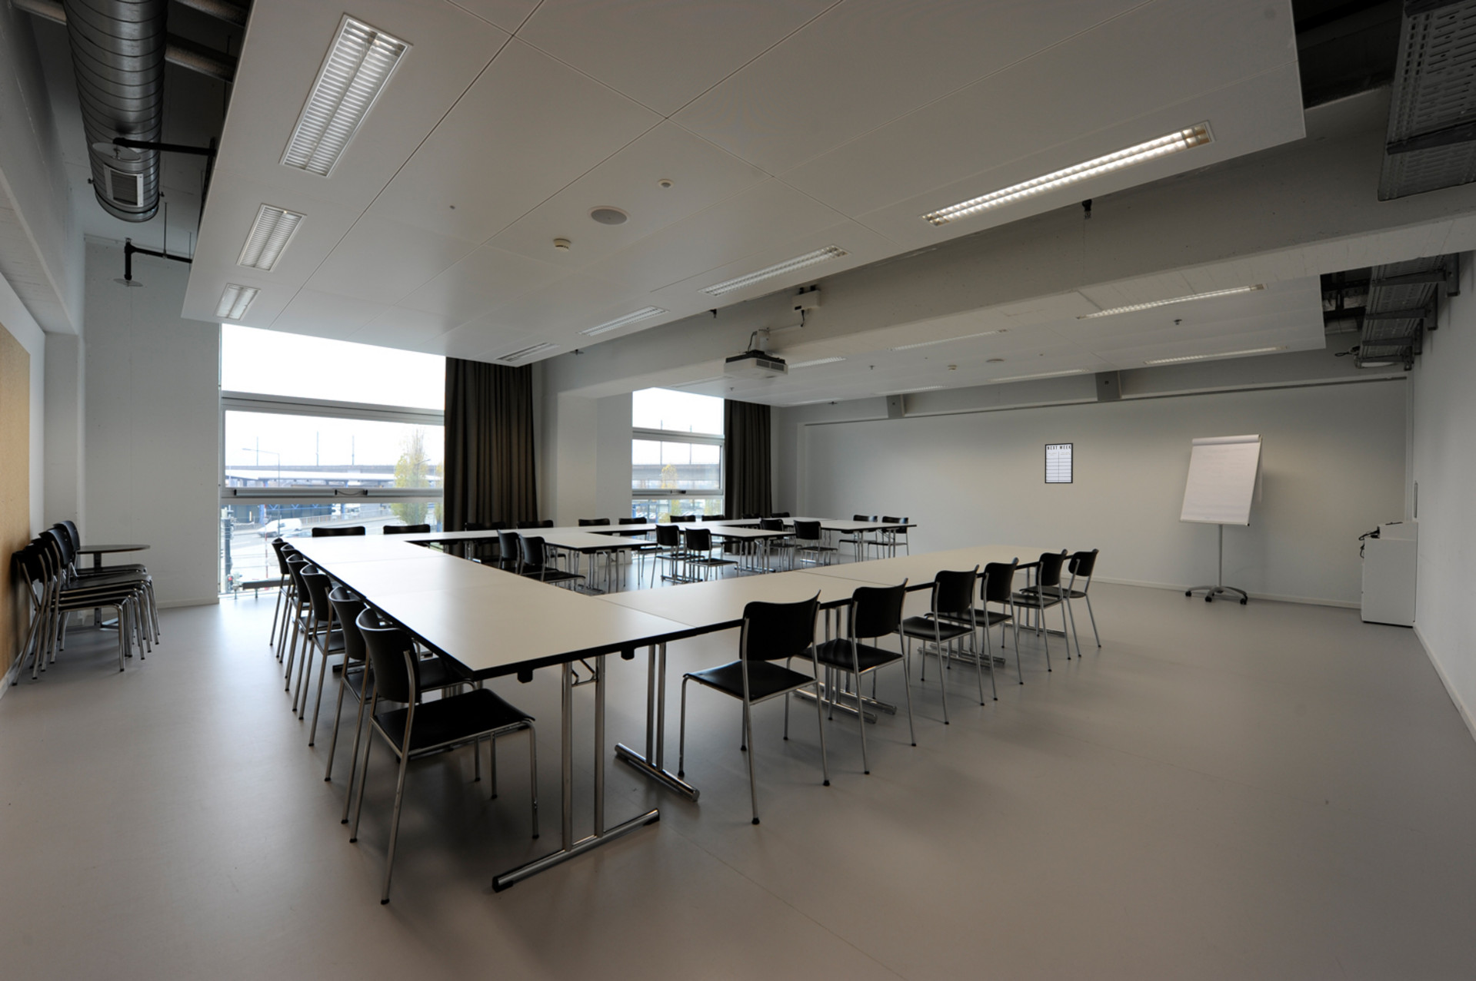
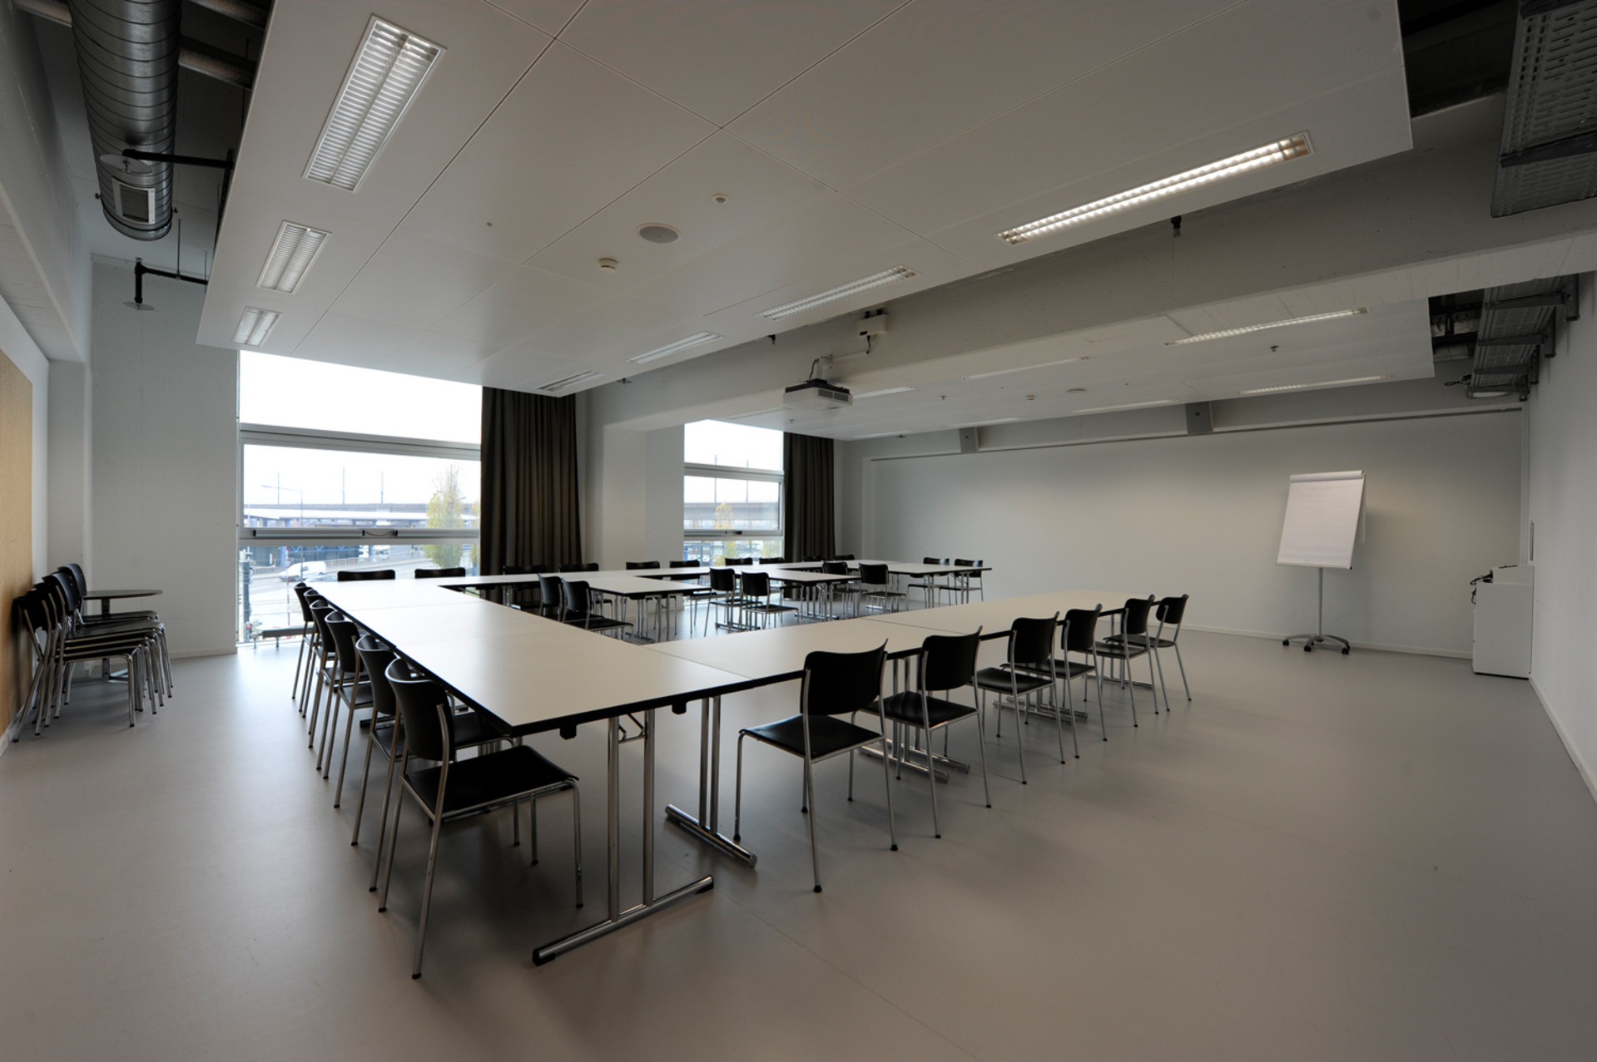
- writing board (1059, 463)
